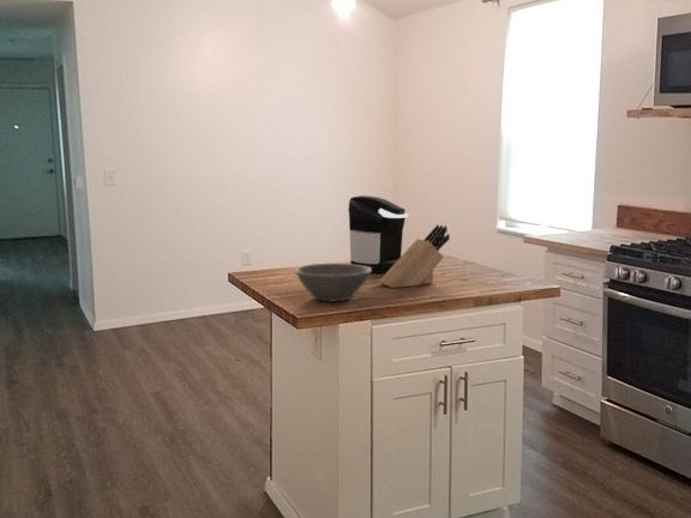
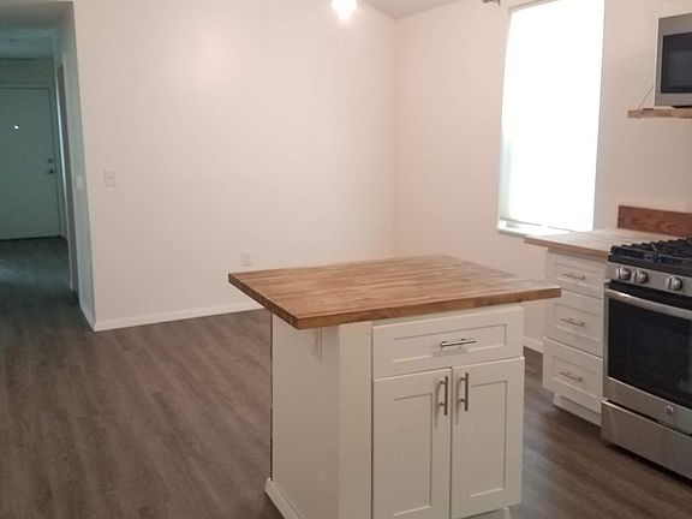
- knife block (415, 254)
- bowl (334, 283)
- coffee maker (379, 233)
